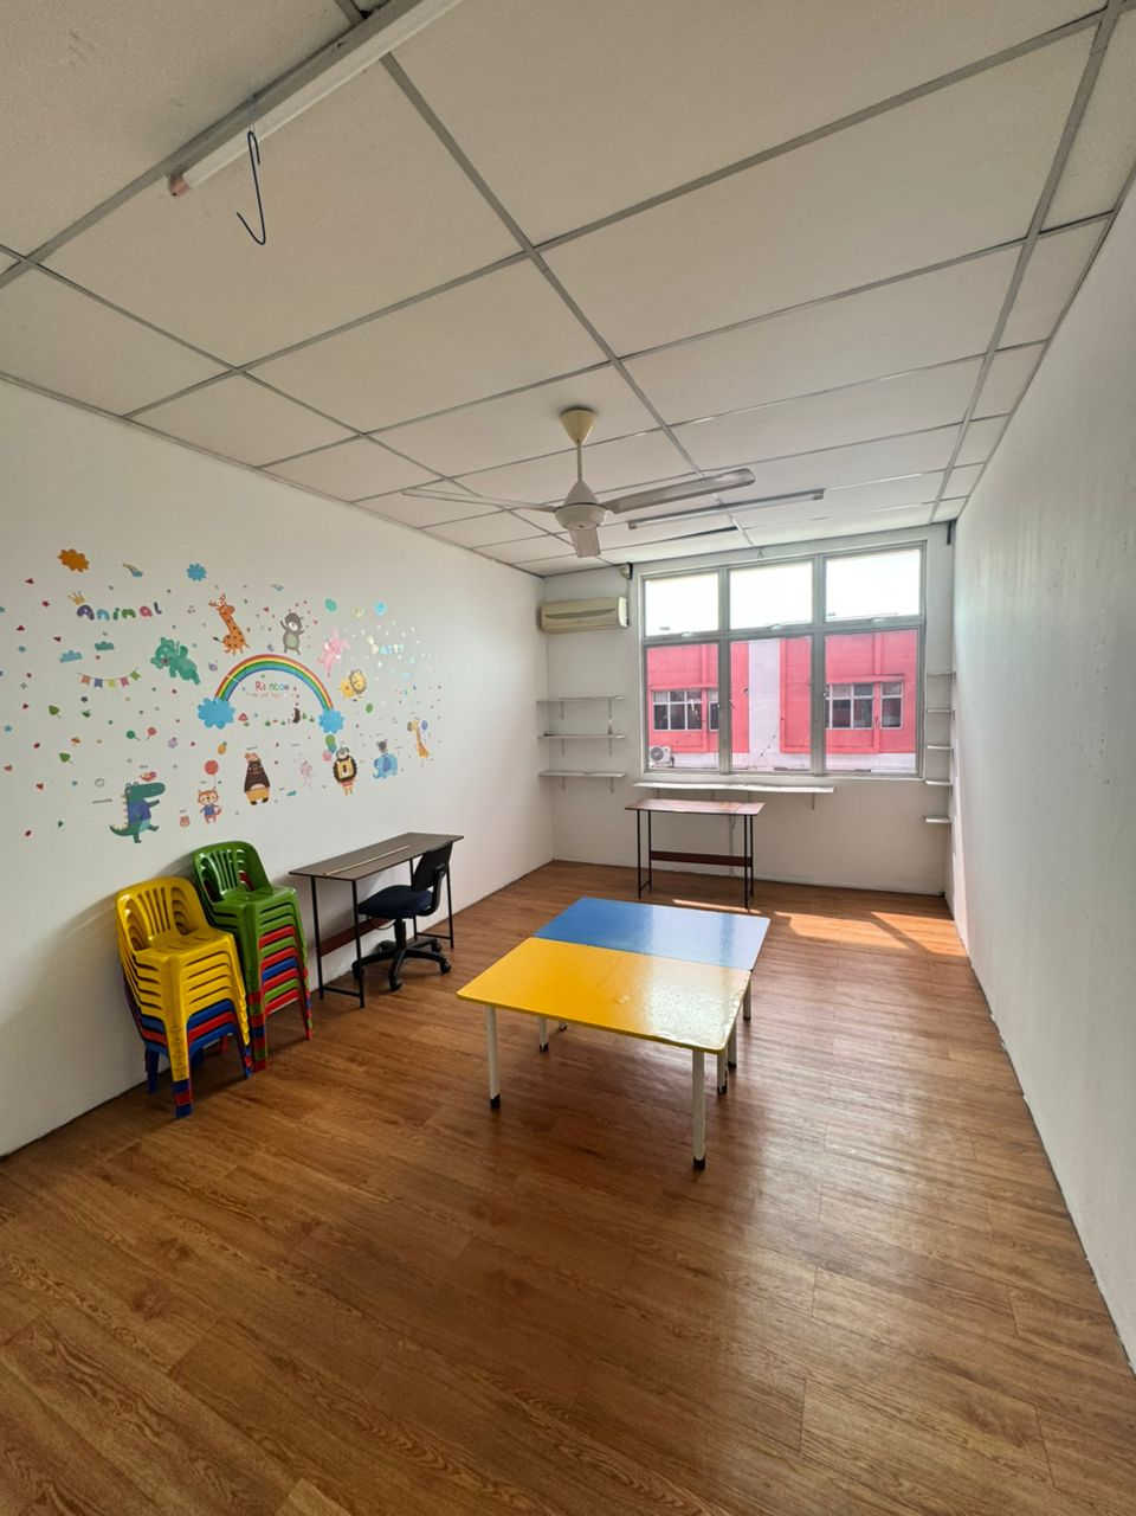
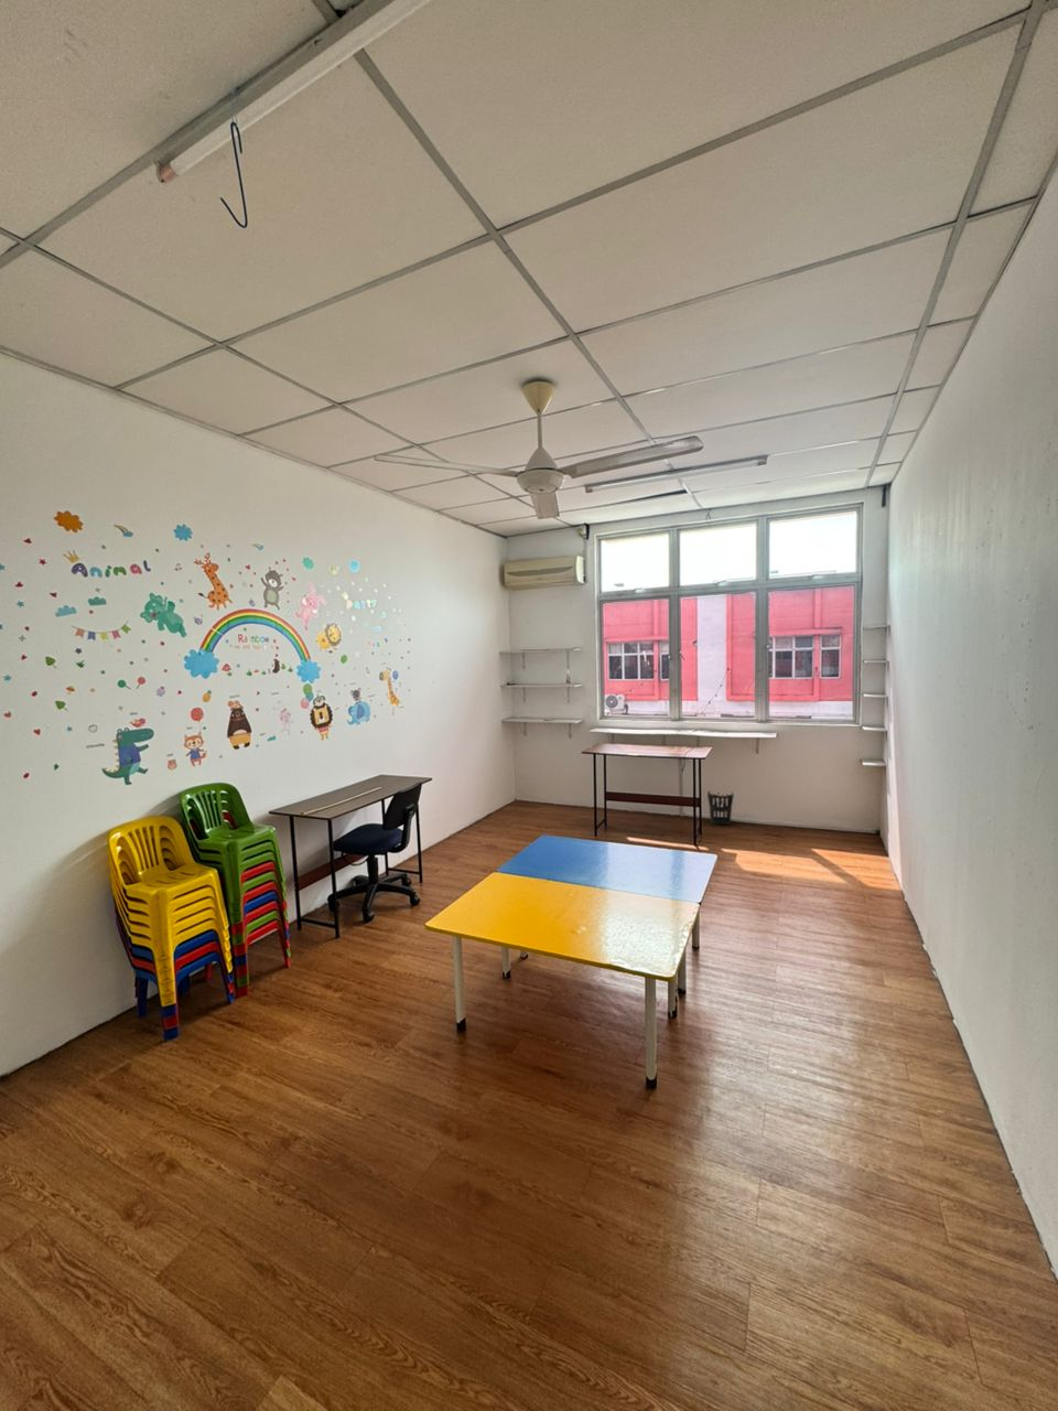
+ wastebasket (720, 807)
